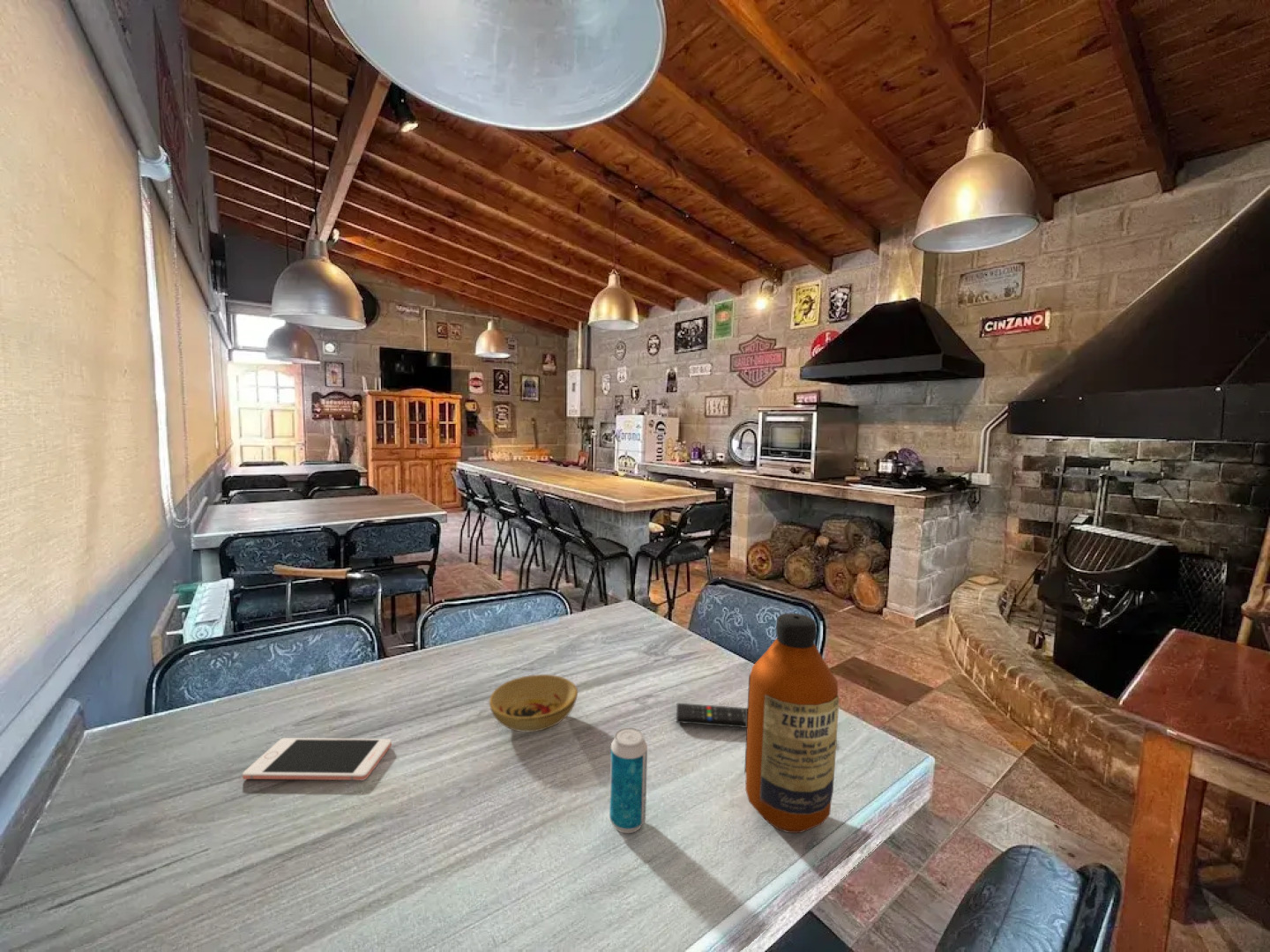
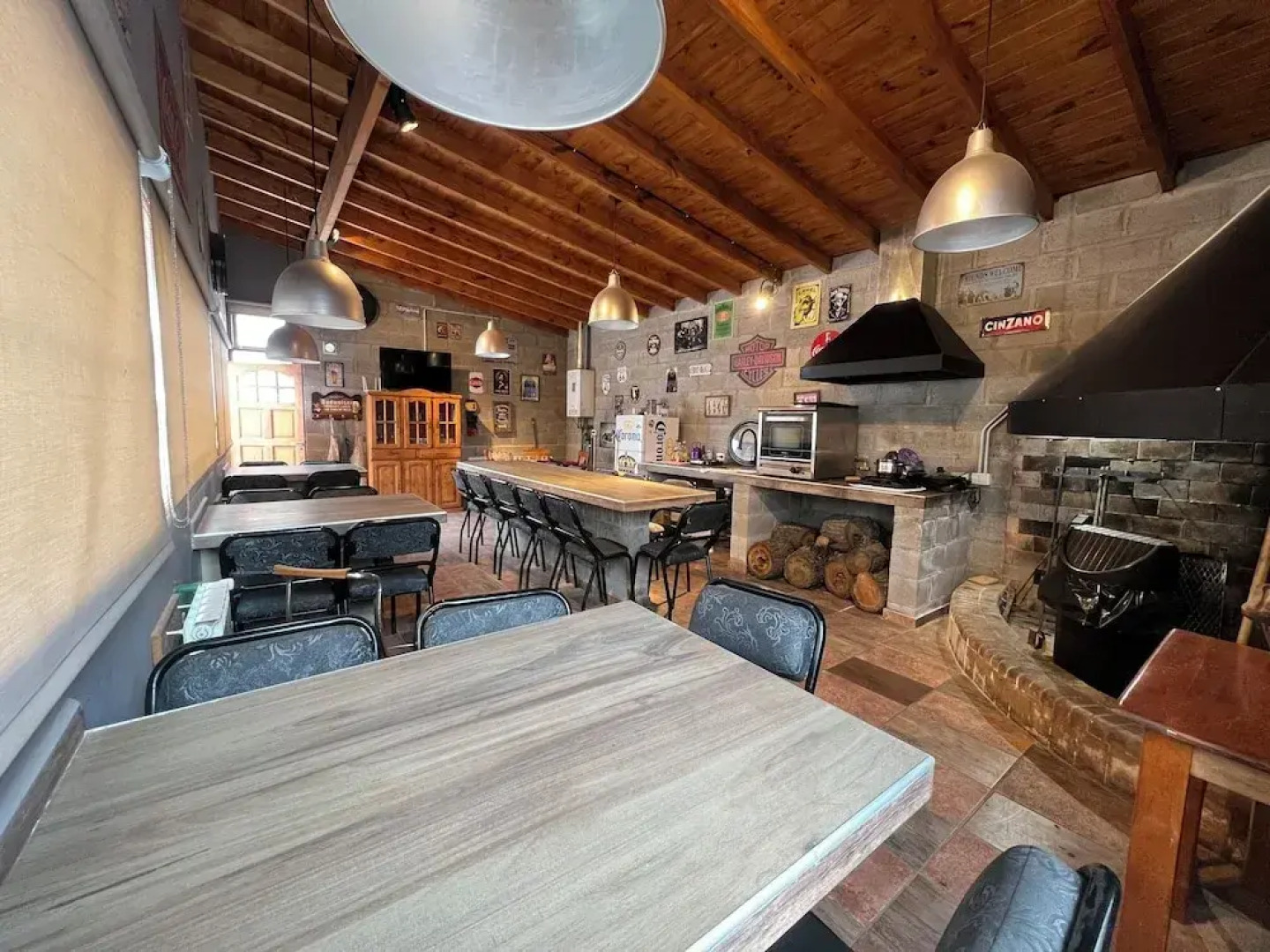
- beverage can (628, 779)
- bottle (791, 718)
- bowl (534, 705)
- remote control (743, 718)
- cell phone (321, 758)
